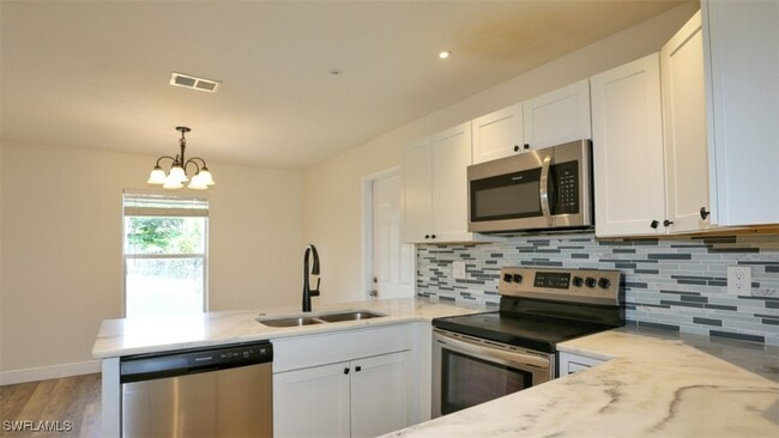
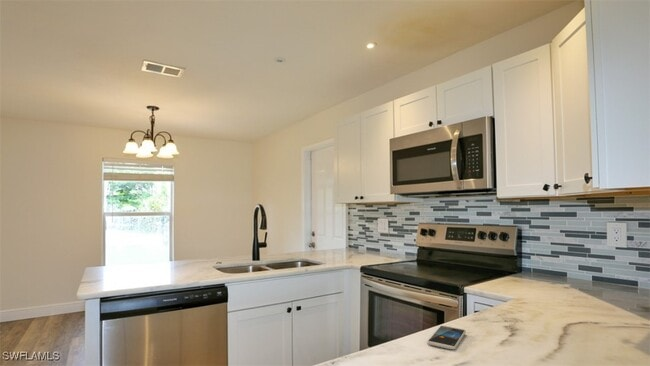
+ smartphone (447, 336)
